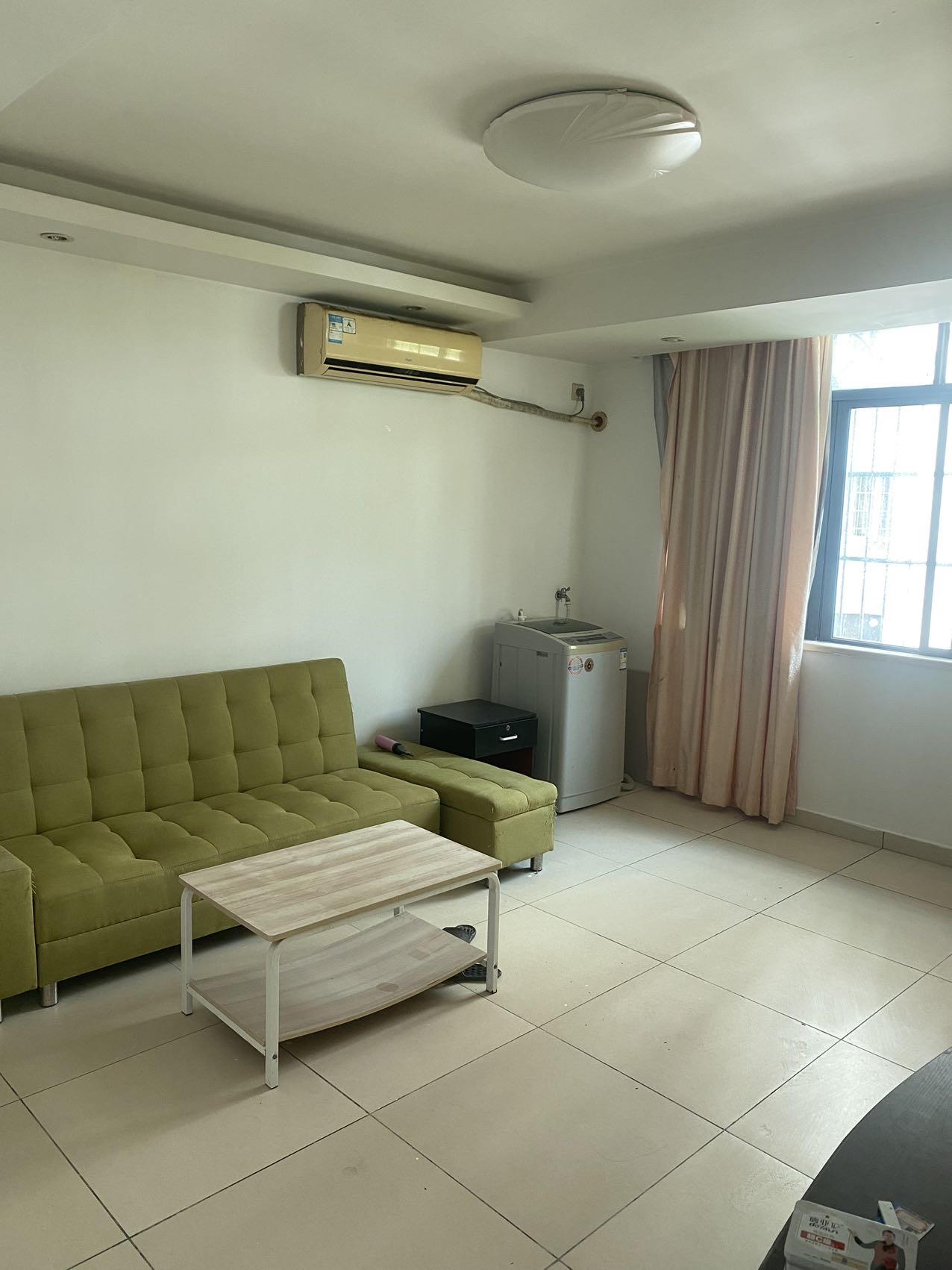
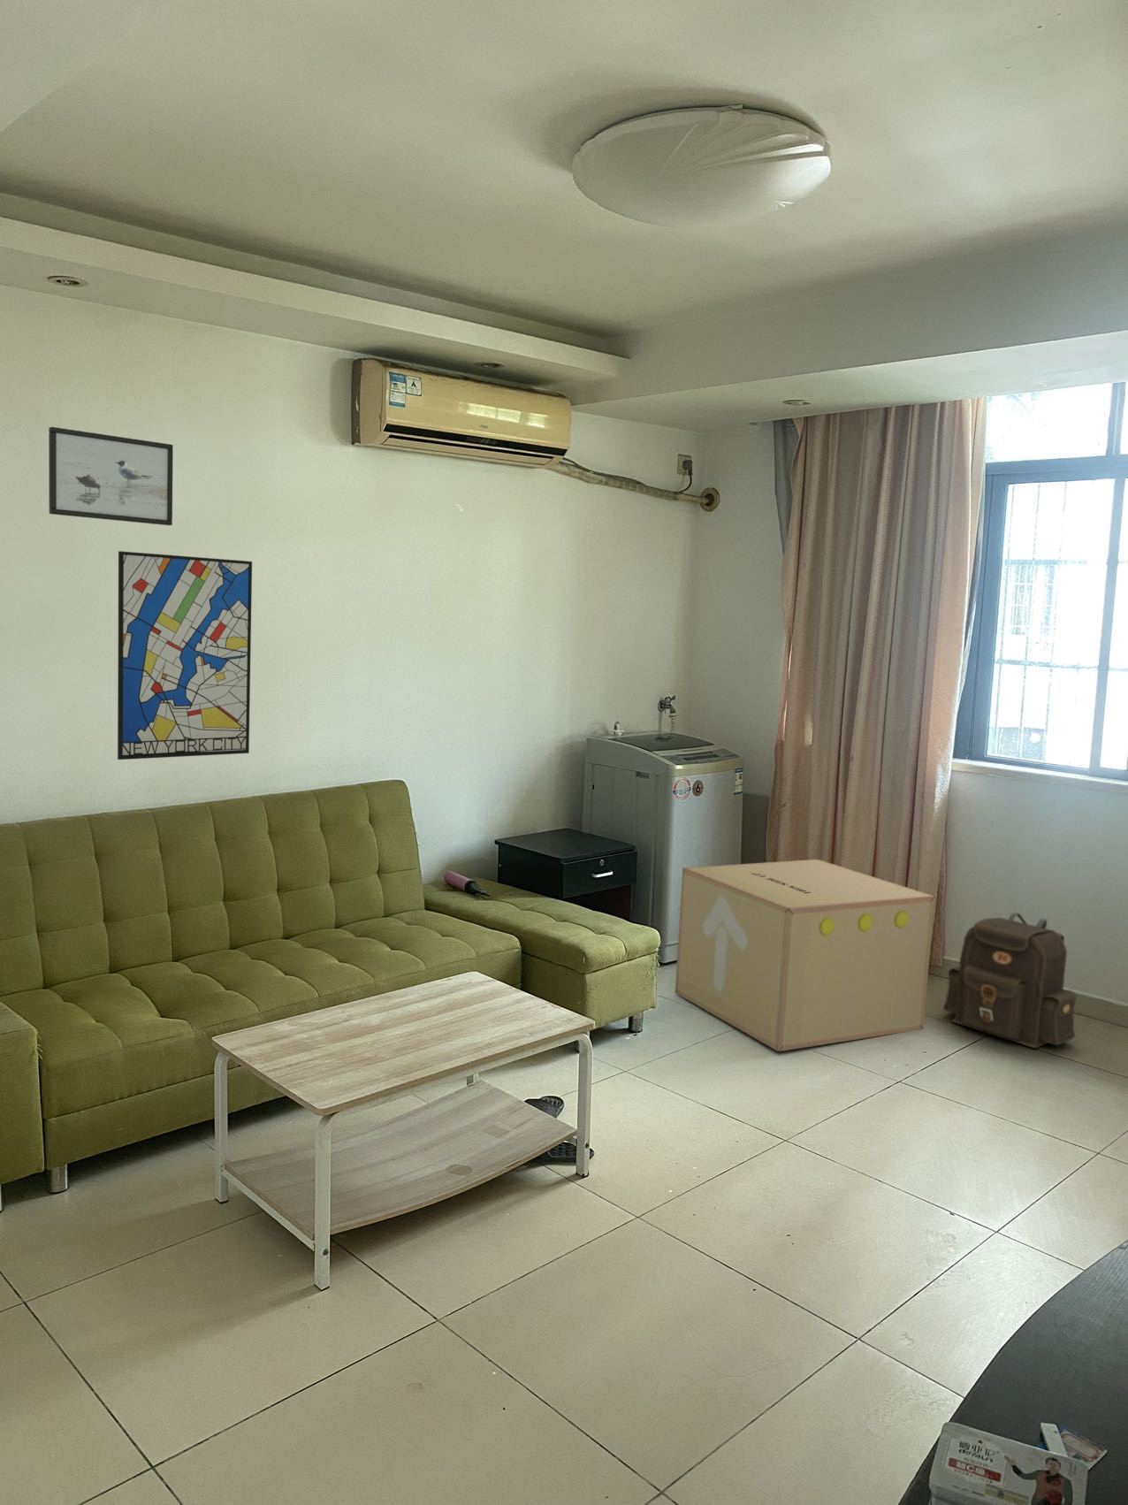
+ backpack (1012, 974)
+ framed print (113, 478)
+ cardboard box (799, 946)
+ wall art (186, 657)
